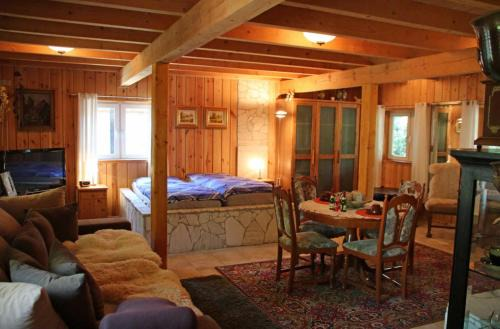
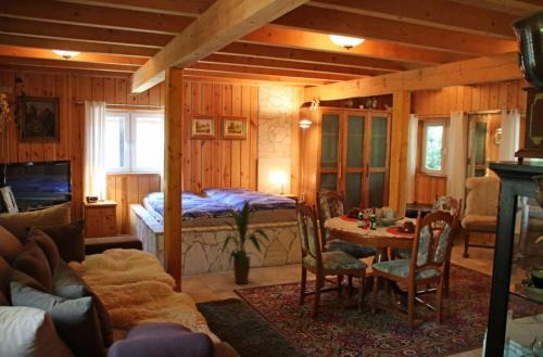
+ house plant (243, 238)
